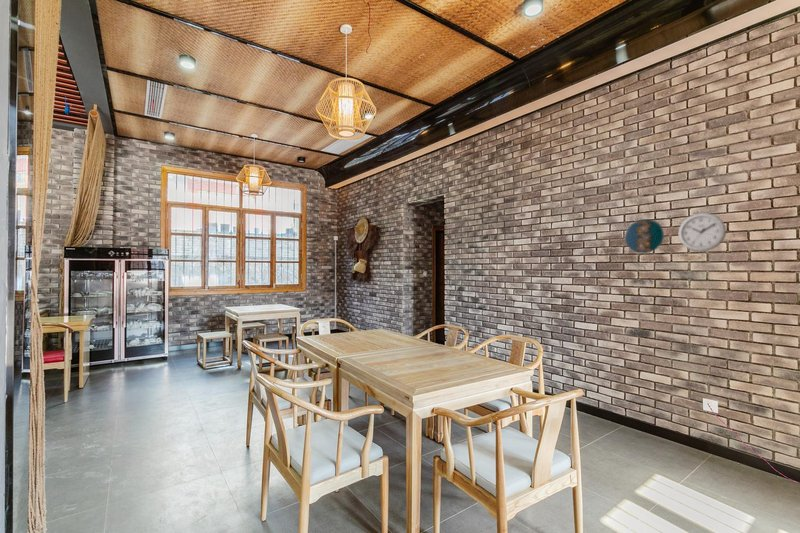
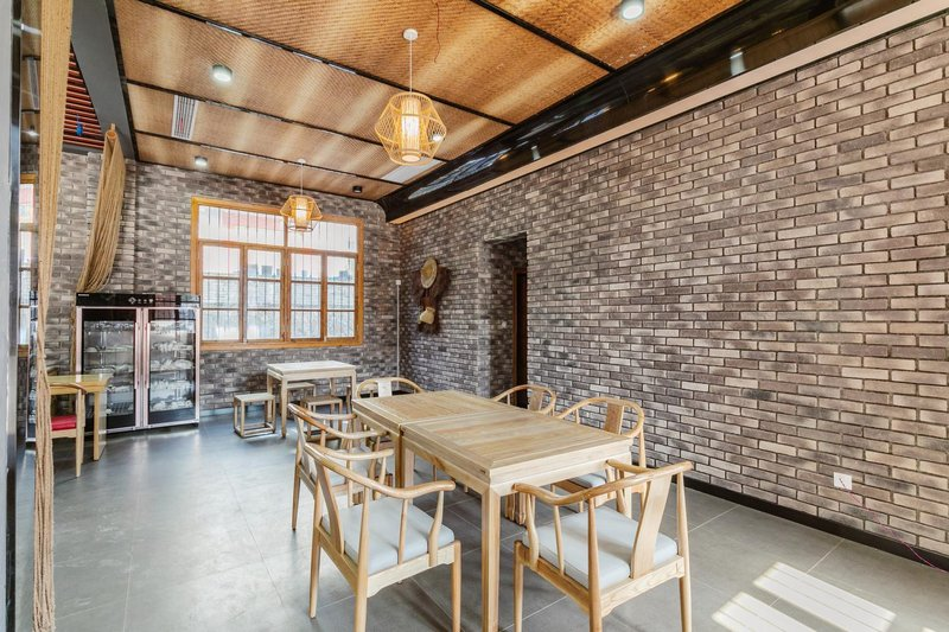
- wall clock (700, 232)
- decorative plate (643, 236)
